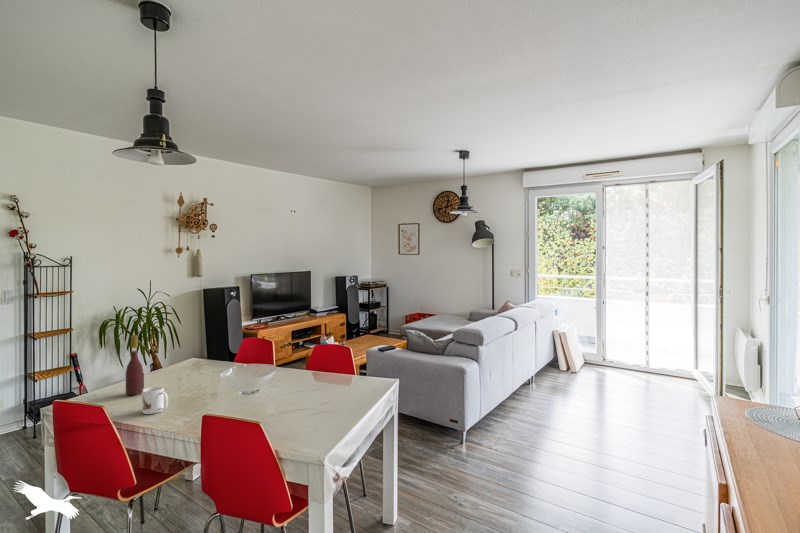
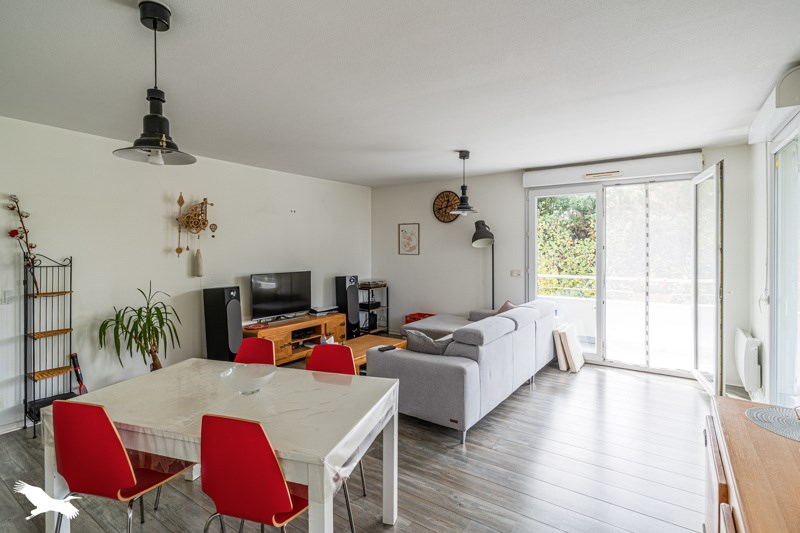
- mug (156, 400)
- wine bottle (134, 364)
